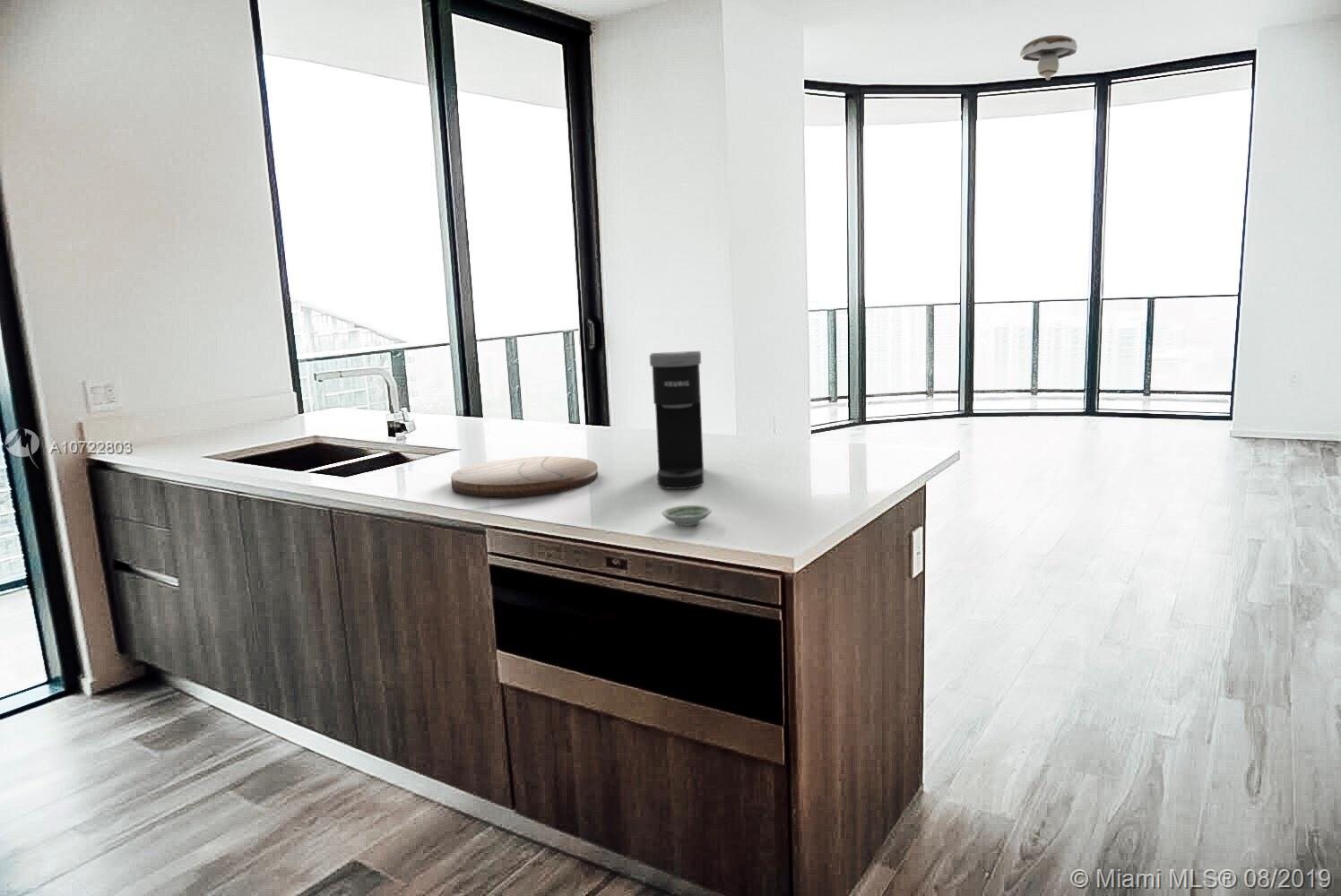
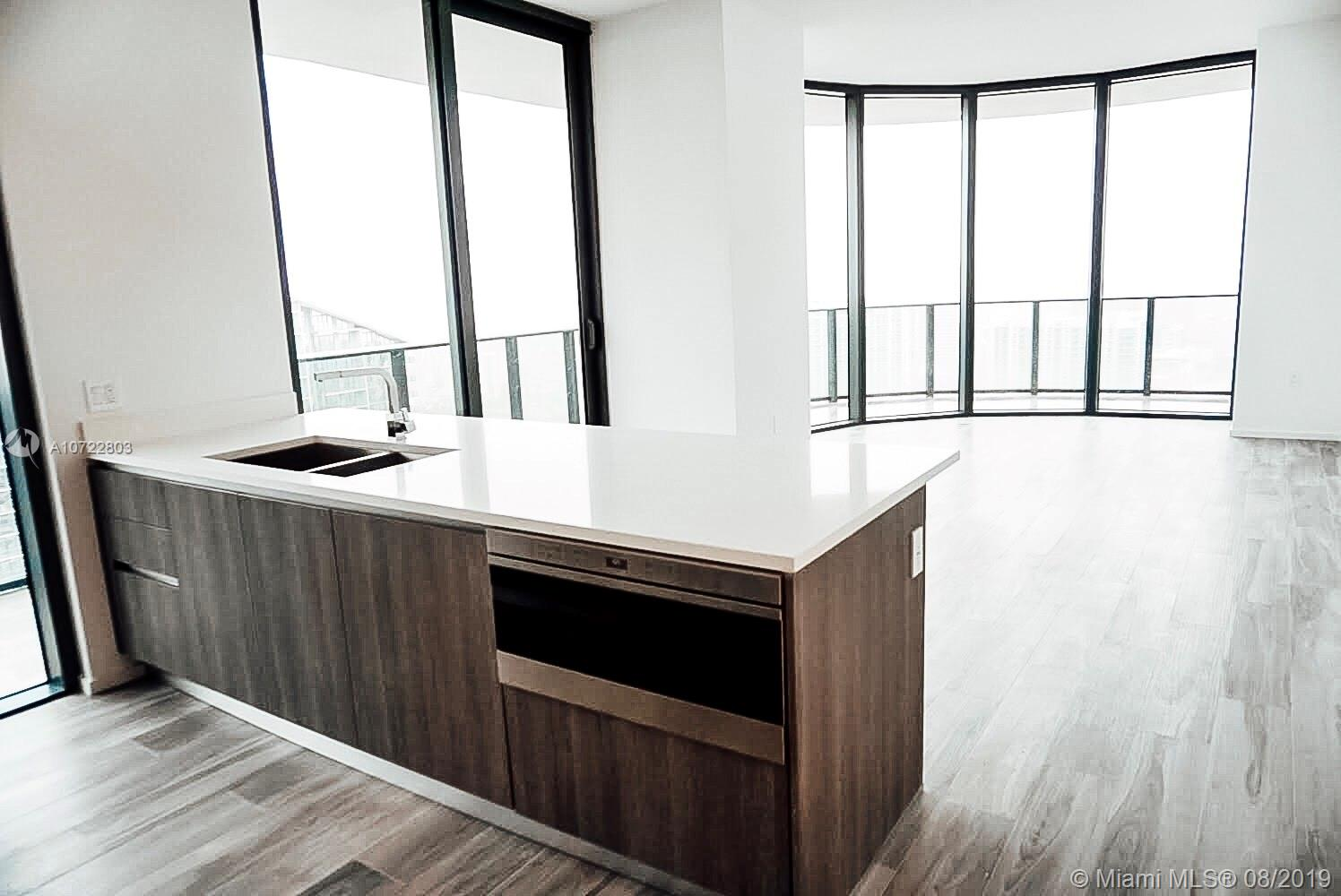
- coffee maker (679, 415)
- saucer (687, 516)
- cutting board (524, 475)
- mushroom (1047, 58)
